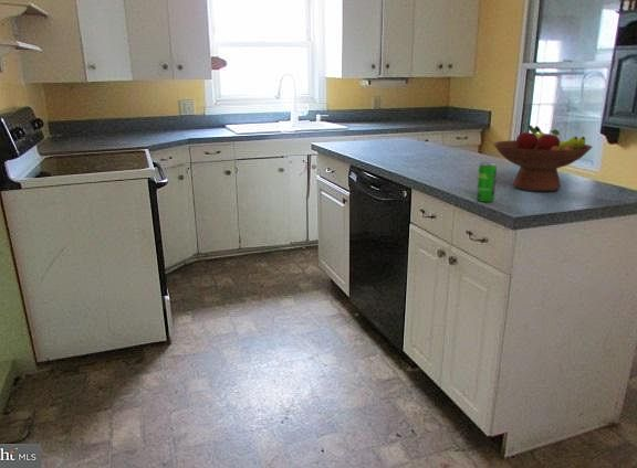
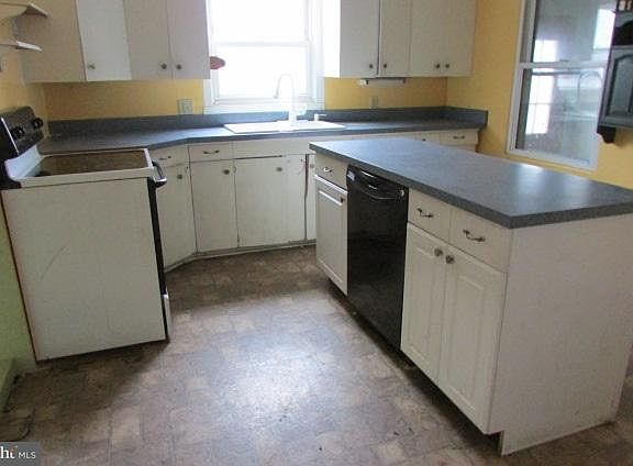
- beverage can (485, 181)
- fruit bowl (539, 158)
